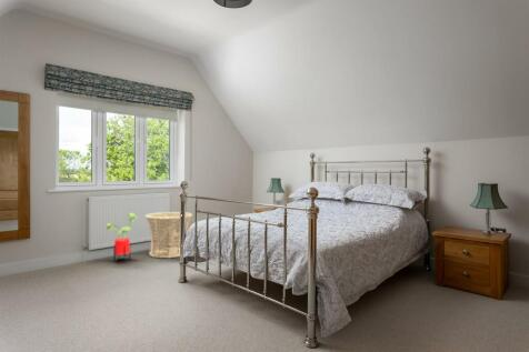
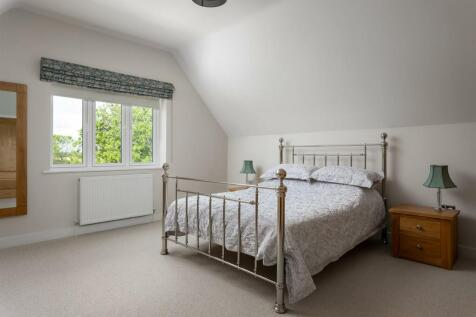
- house plant (123, 237)
- basket (169, 233)
